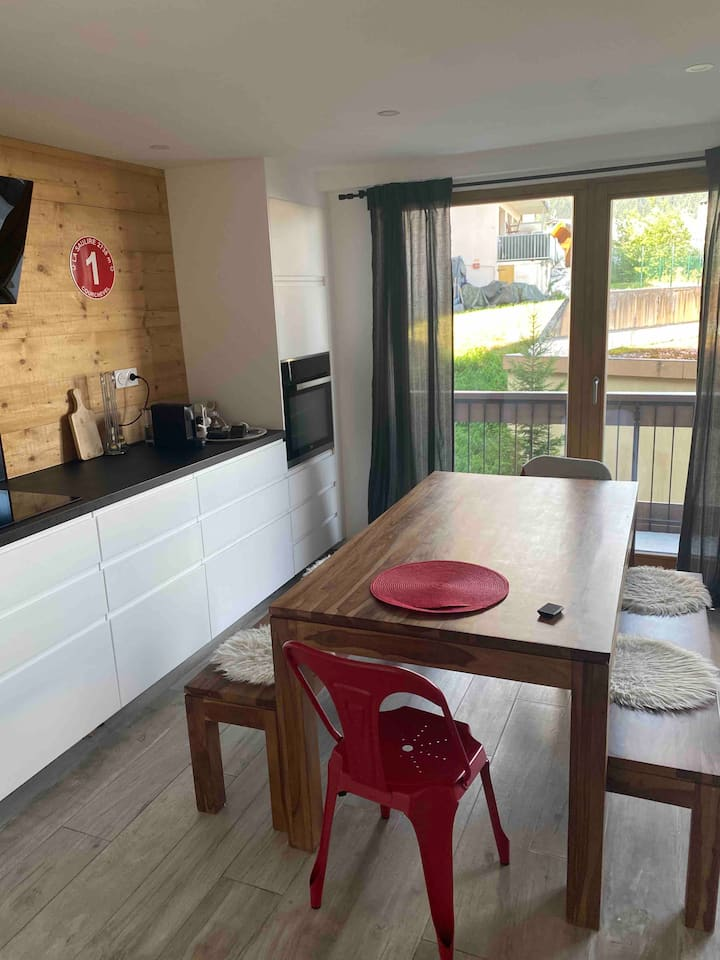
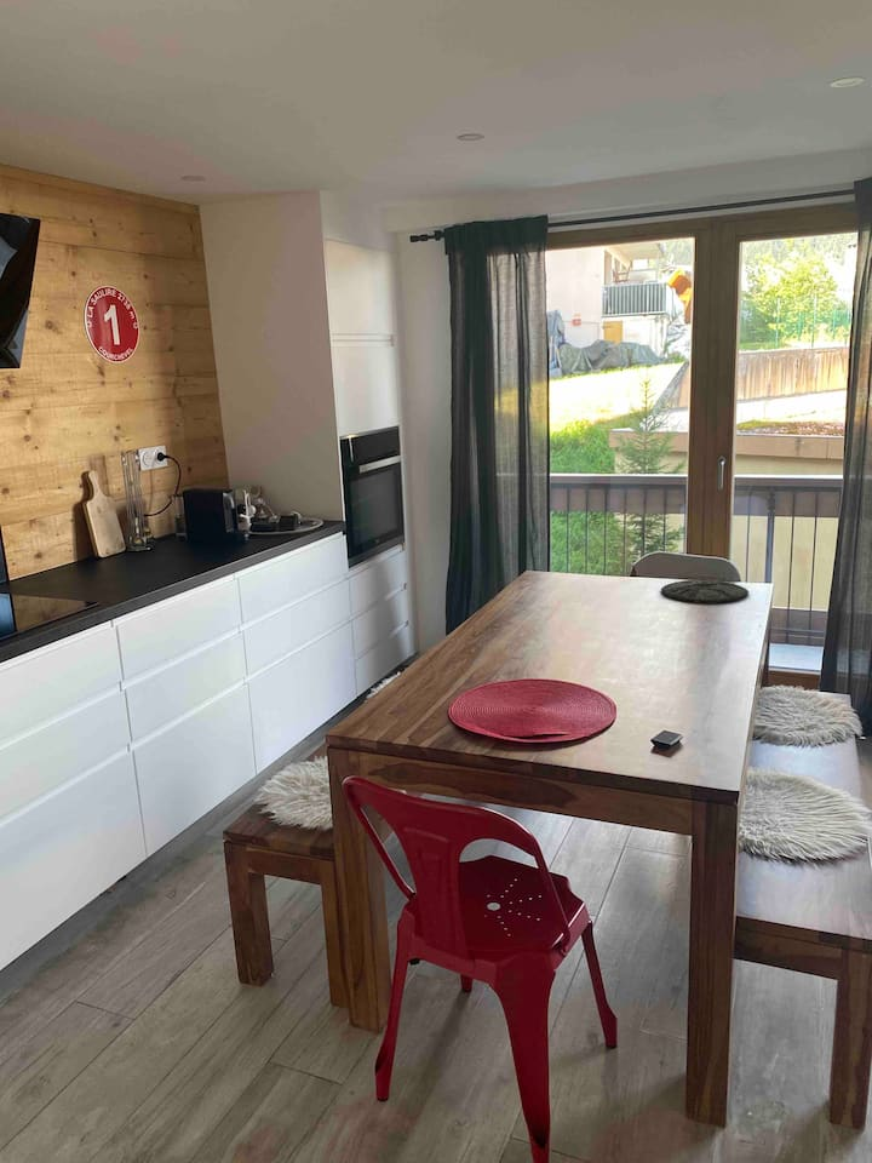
+ plate (704, 586)
